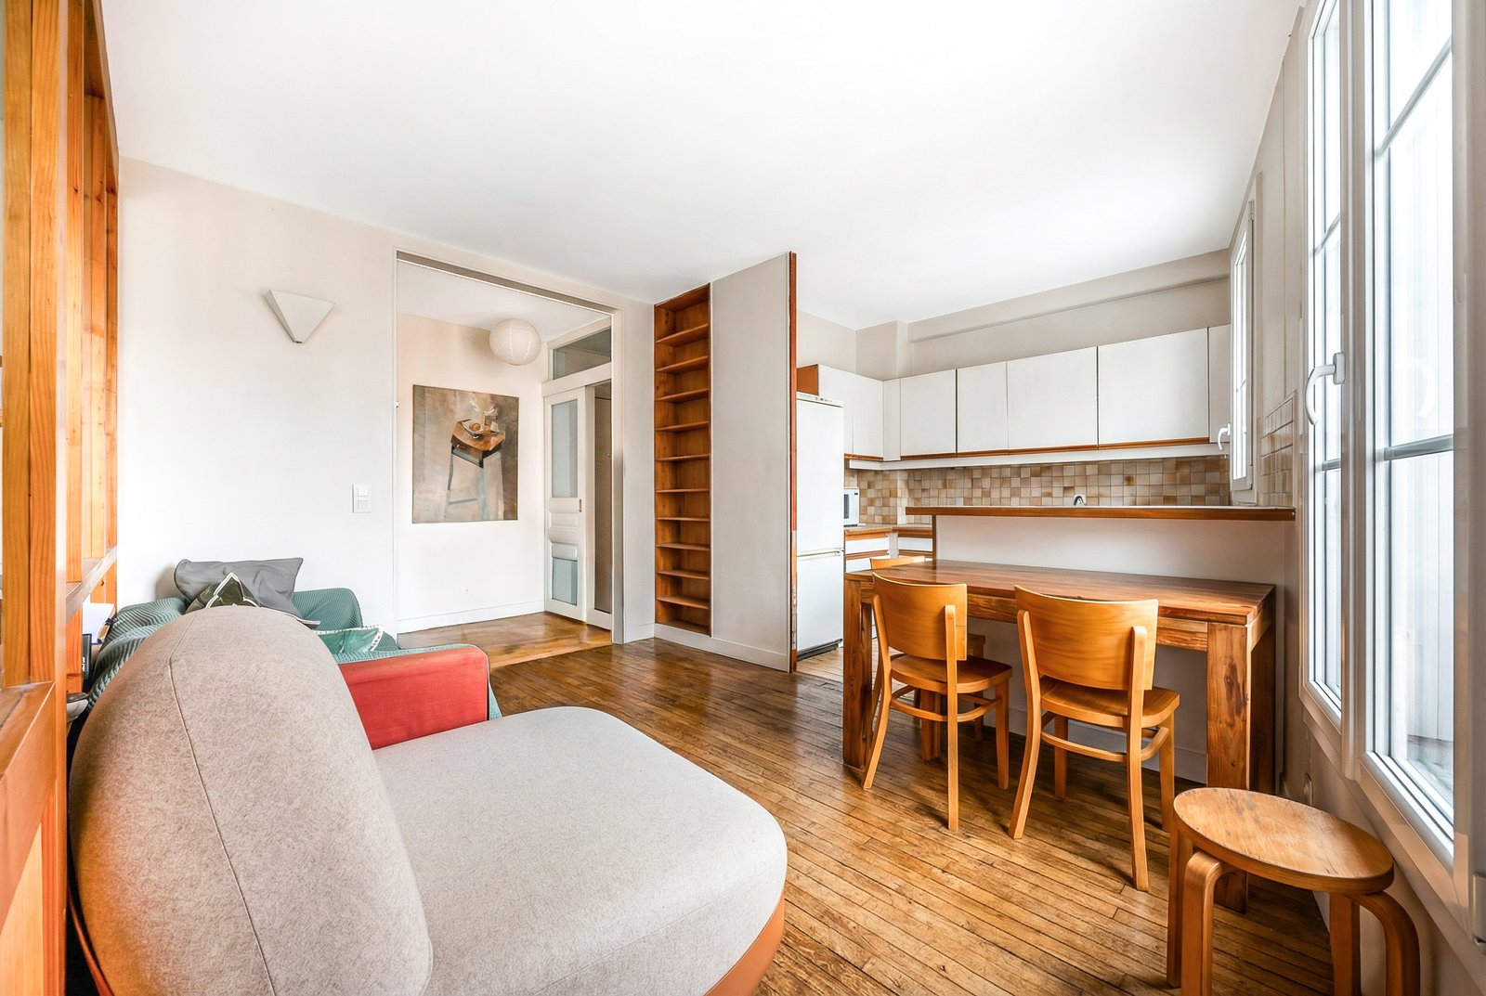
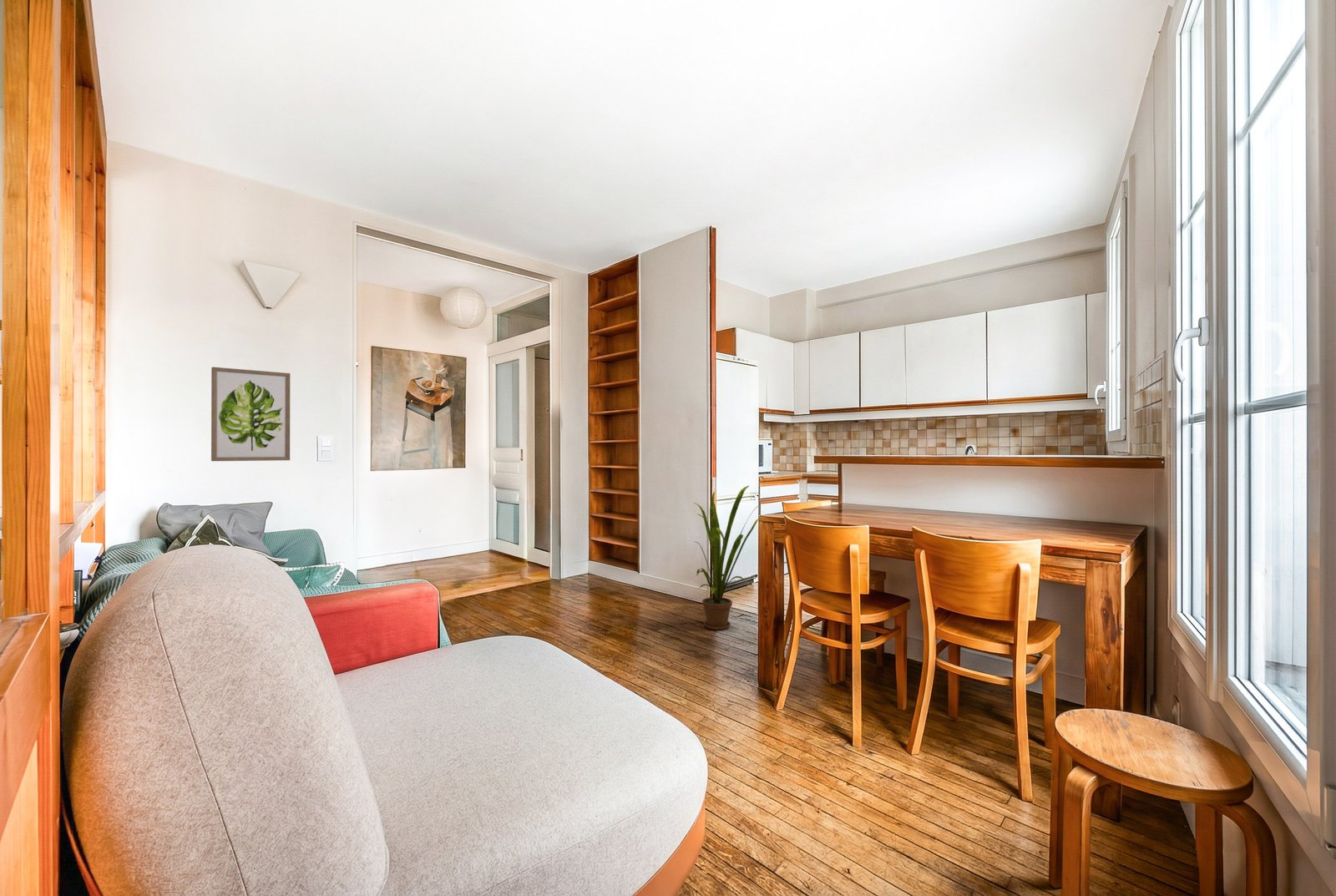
+ house plant (720, 555)
+ wall art (251, 415)
